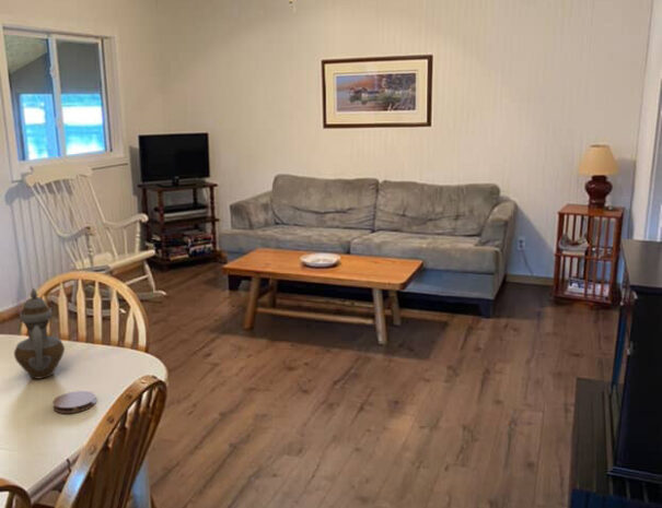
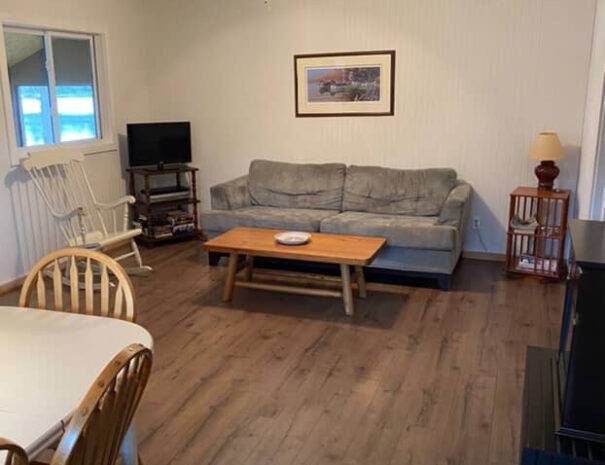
- teapot (37, 332)
- coaster (74, 401)
